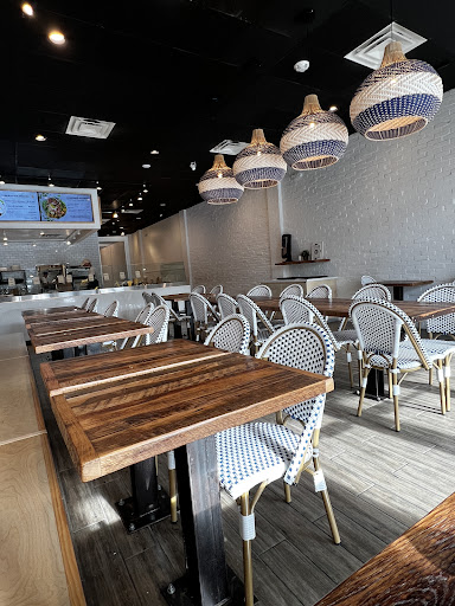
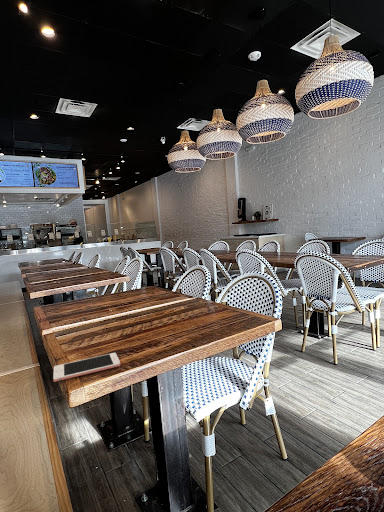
+ cell phone (87, 366)
